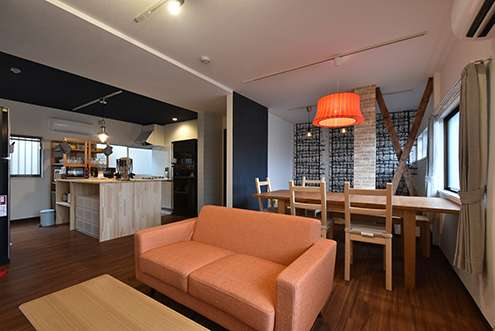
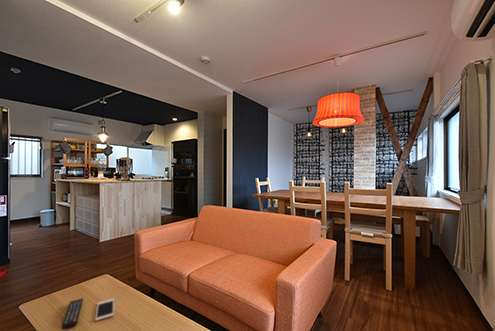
+ remote control (73, 312)
+ cell phone (105, 308)
